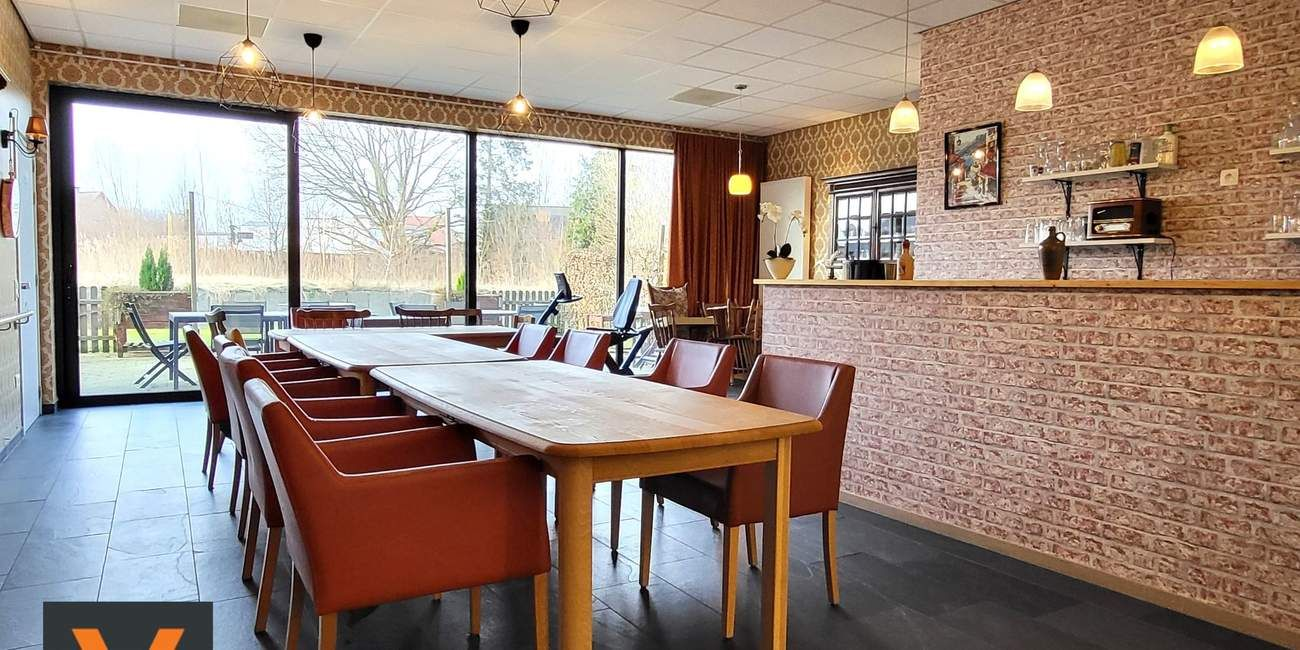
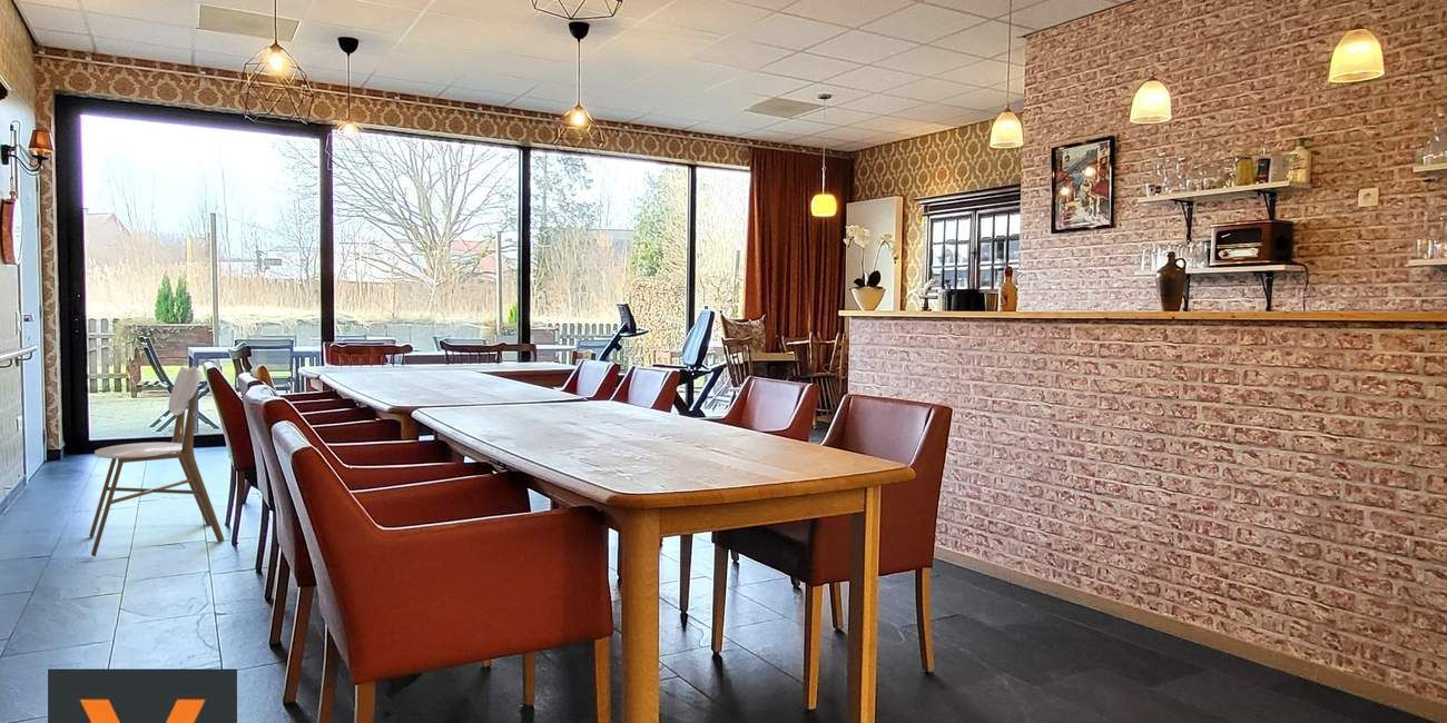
+ dining chair (154, 452)
